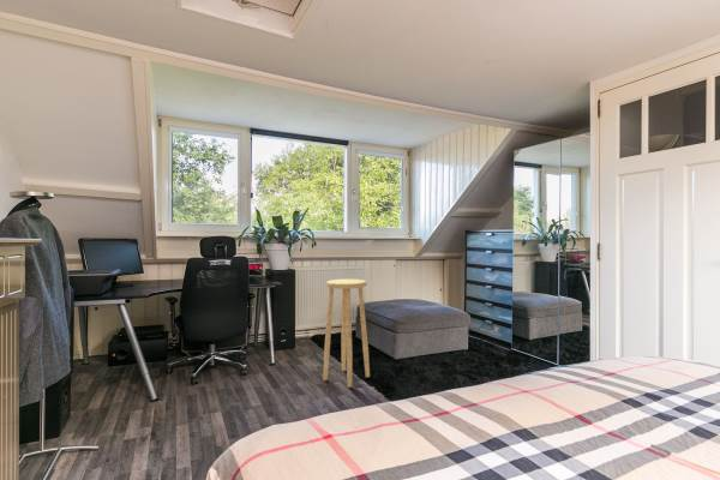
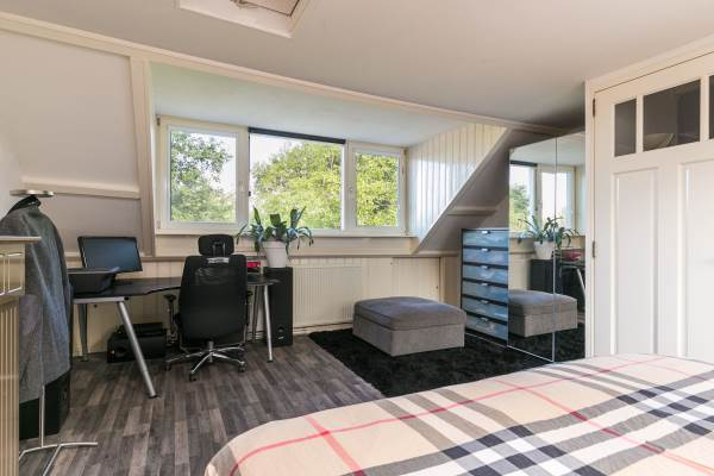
- stool (347, 329)
